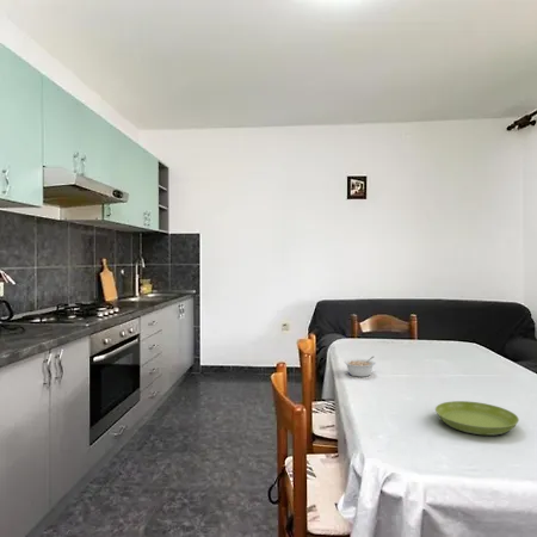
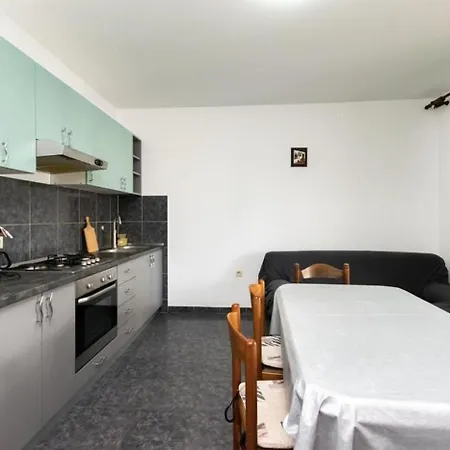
- legume (359, 366)
- saucer (475, 418)
